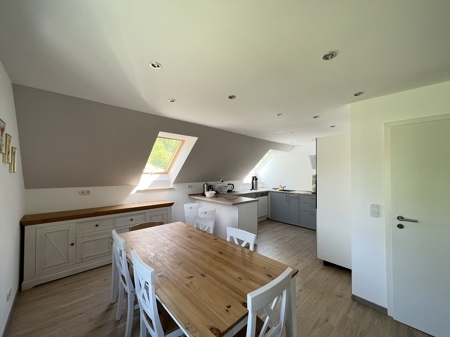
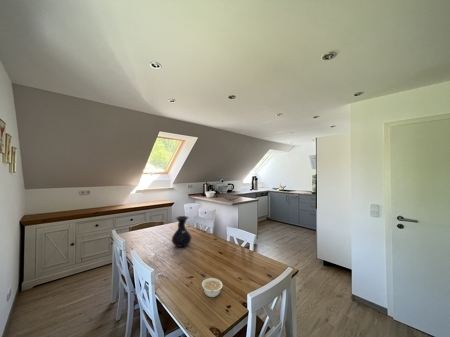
+ vase (181, 231)
+ legume (212, 287)
